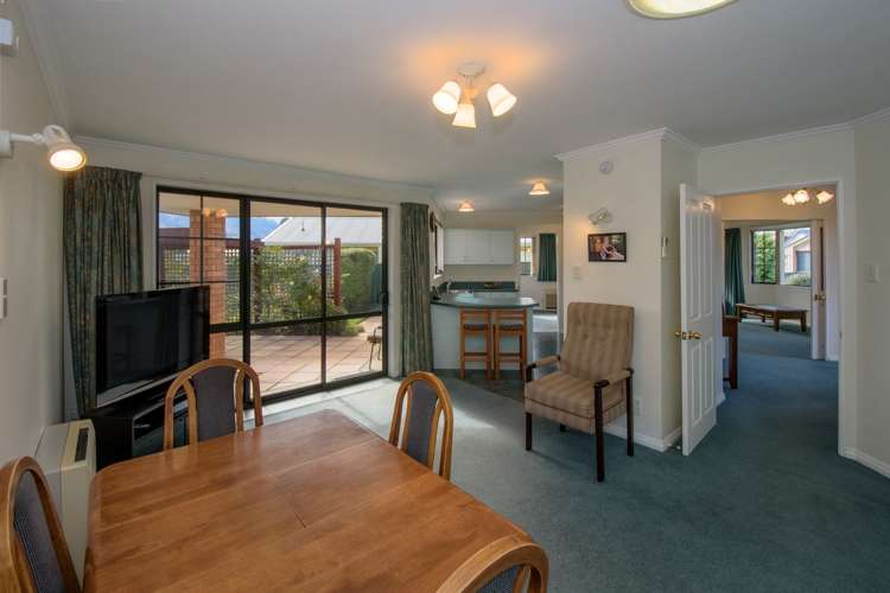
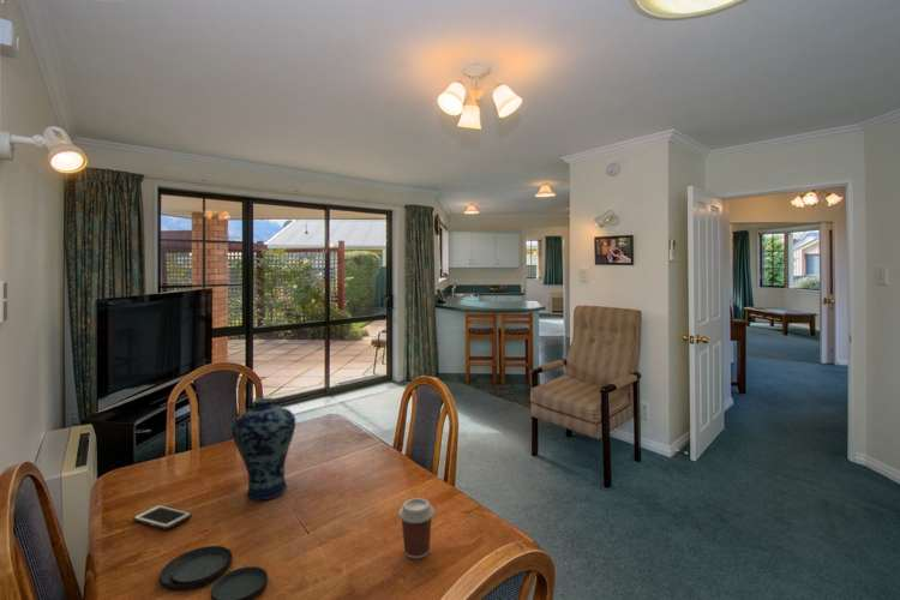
+ coffee cup (416, 527)
+ plate (217, 572)
+ cell phone (162, 516)
+ vase (265, 444)
